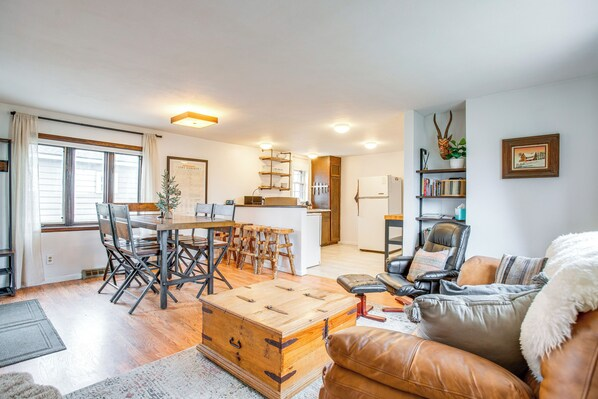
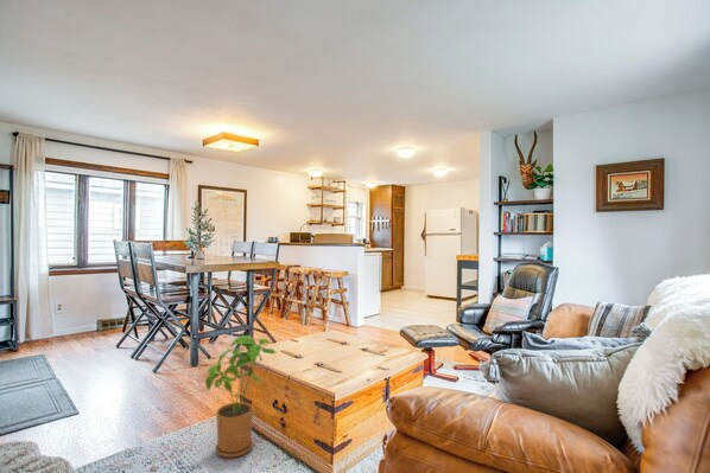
+ house plant (232, 394)
